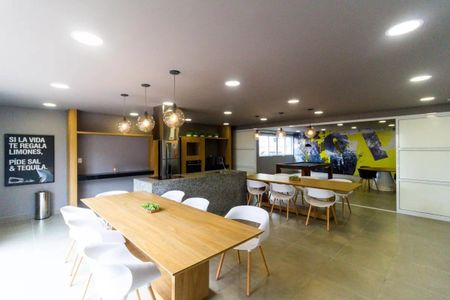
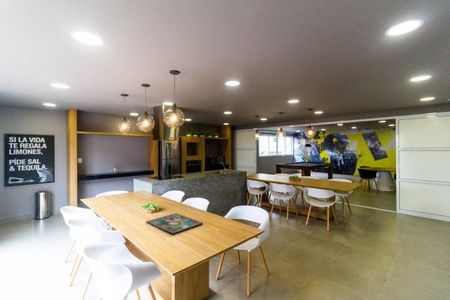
+ framed painting (174, 222)
